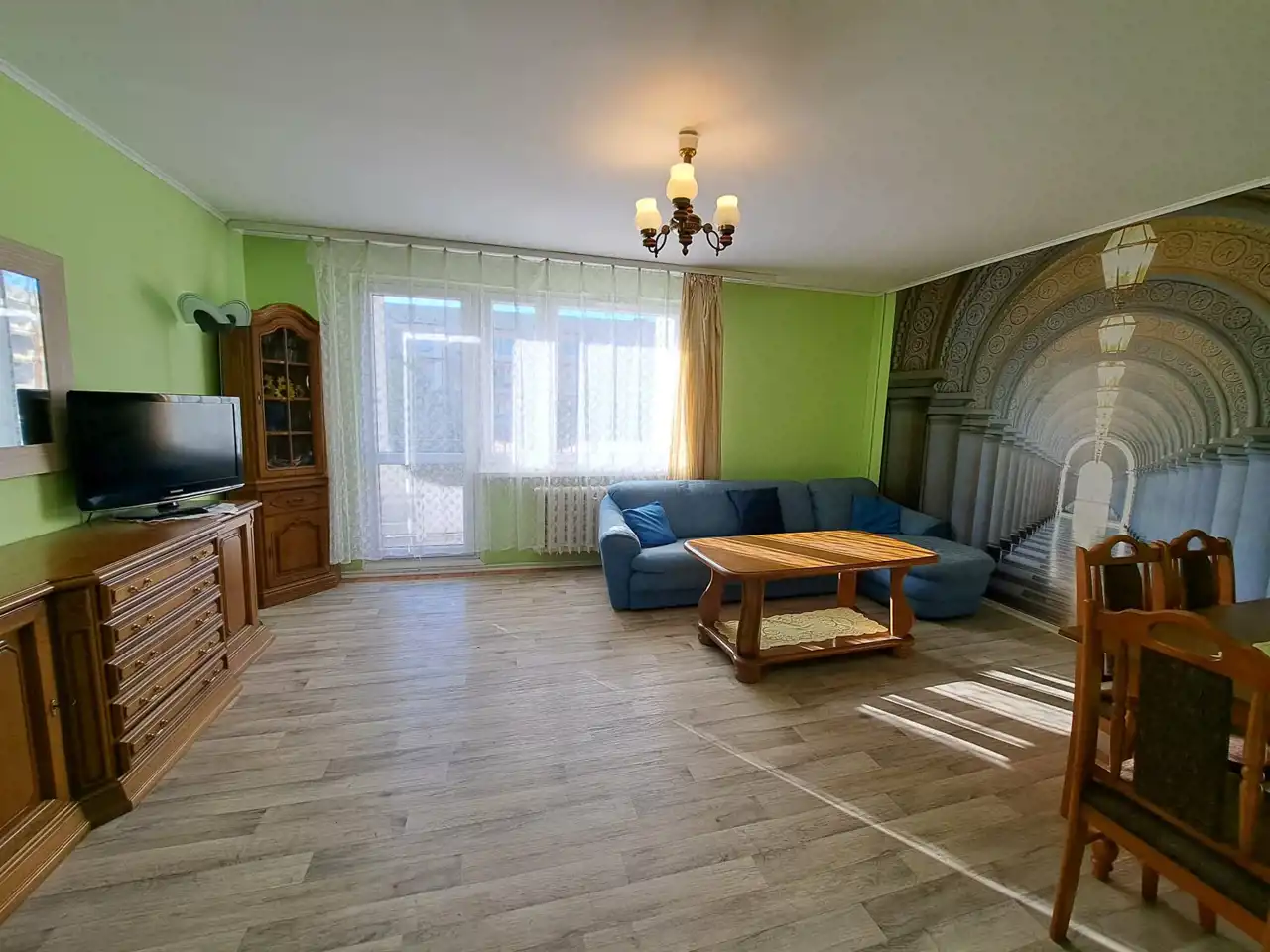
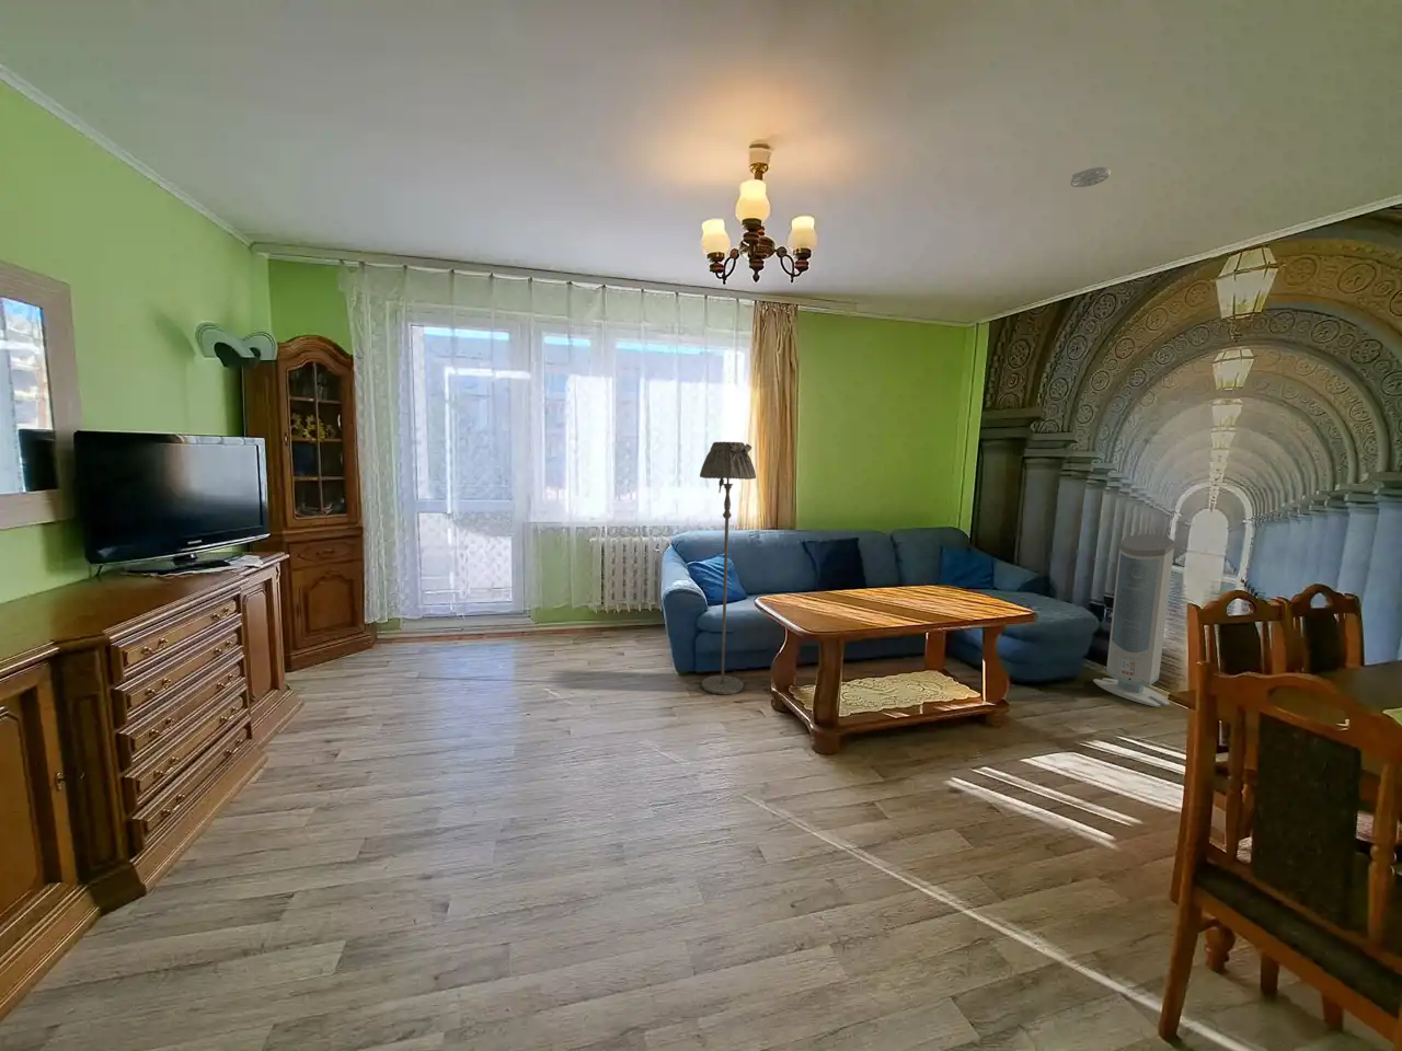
+ smoke detector (1090, 179)
+ floor lamp (725, 566)
+ air purifier (1138, 614)
